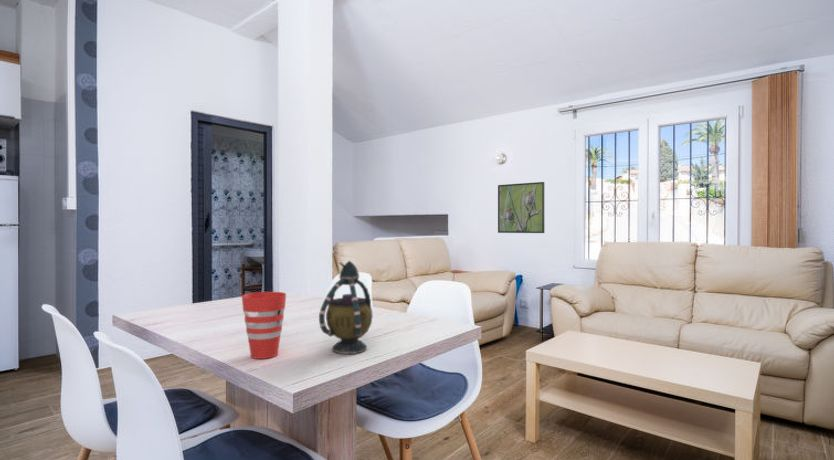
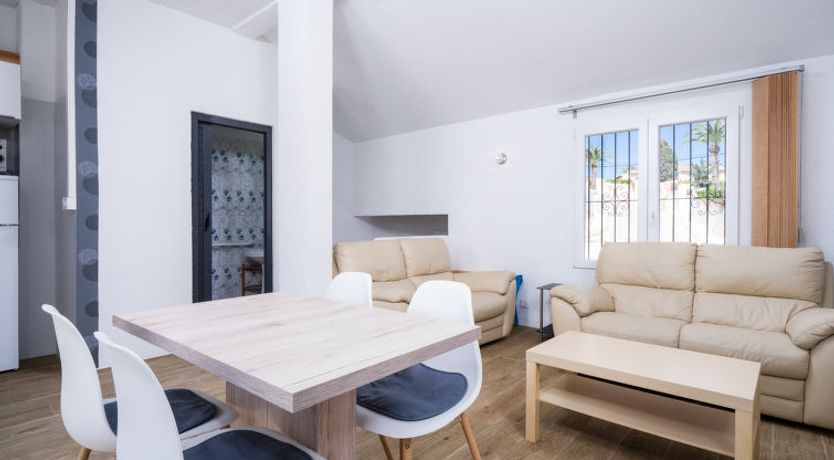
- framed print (520, 208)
- teapot (353, 302)
- cup (264, 324)
